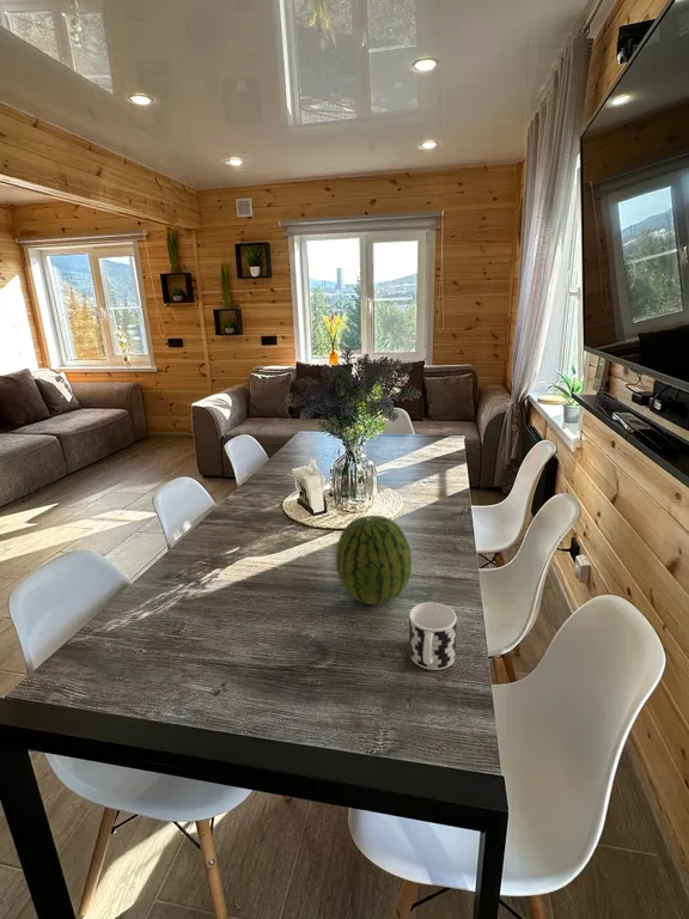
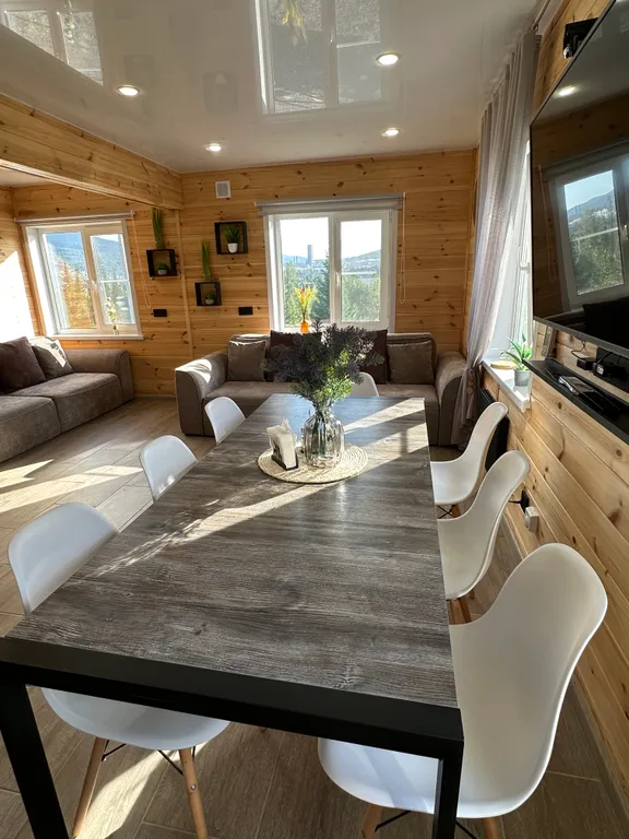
- fruit (373, 559)
- cup (431, 640)
